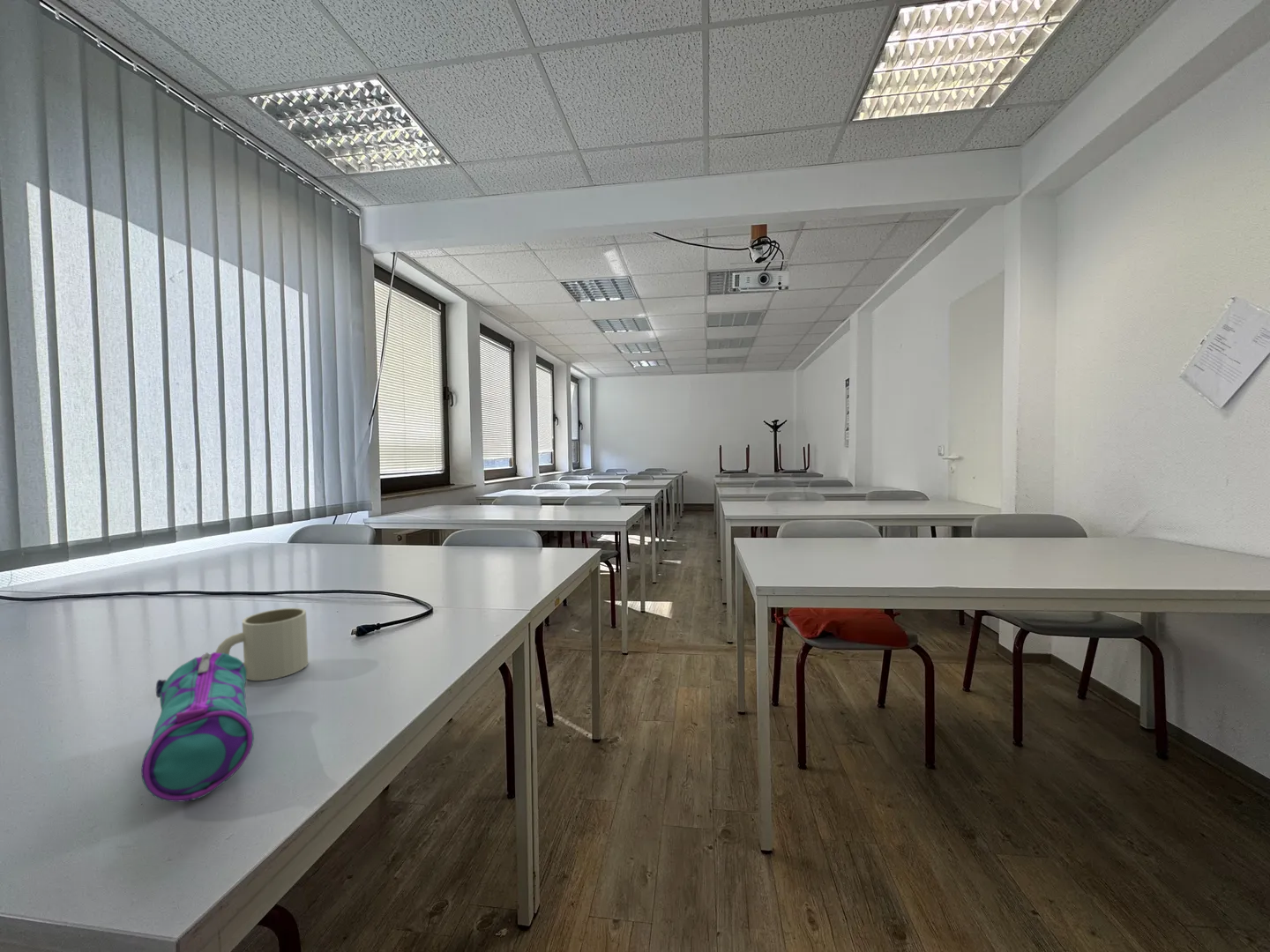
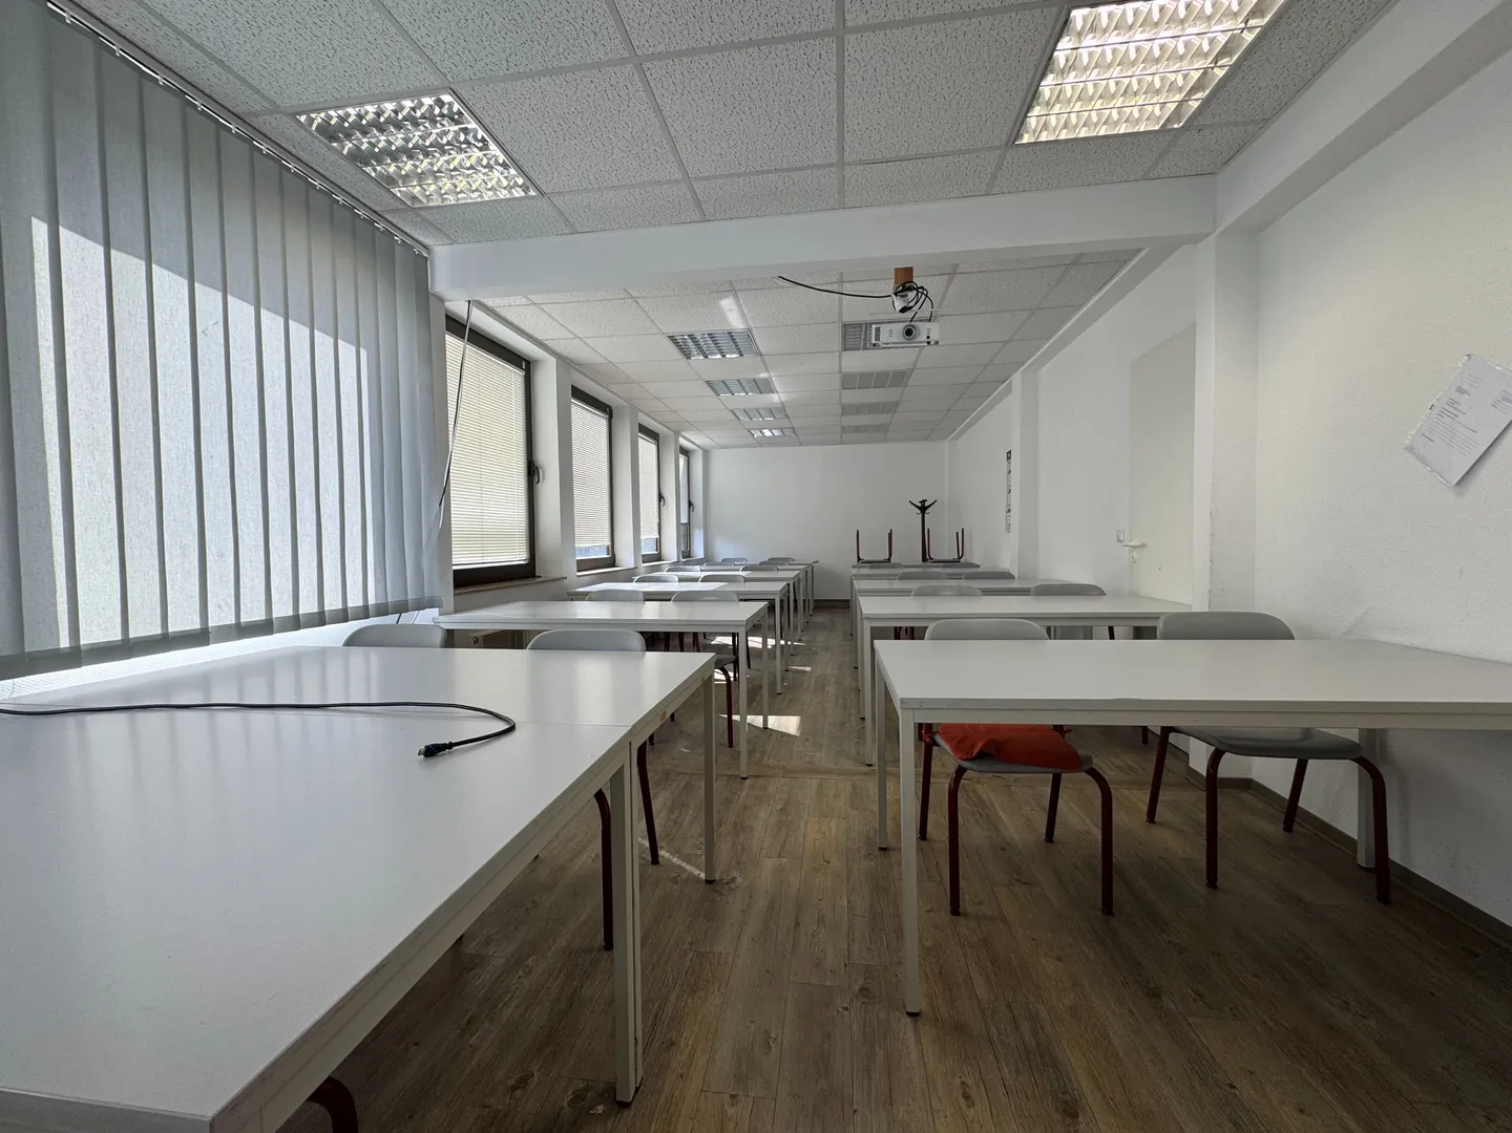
- pencil case (202, 715)
- mug (263, 645)
